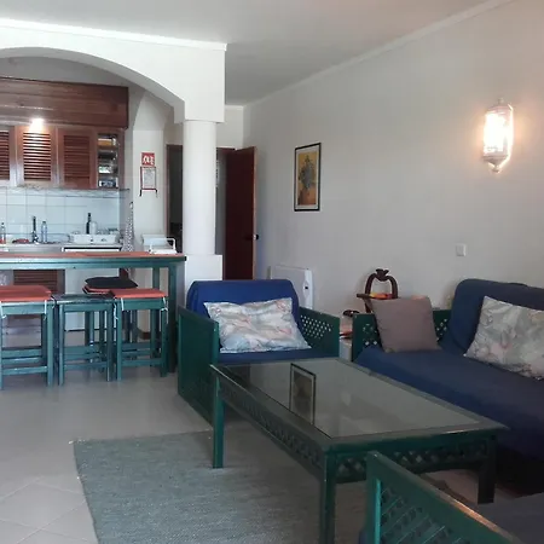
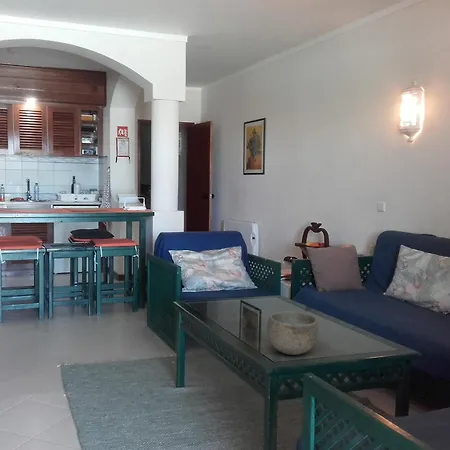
+ bowl (292, 334)
